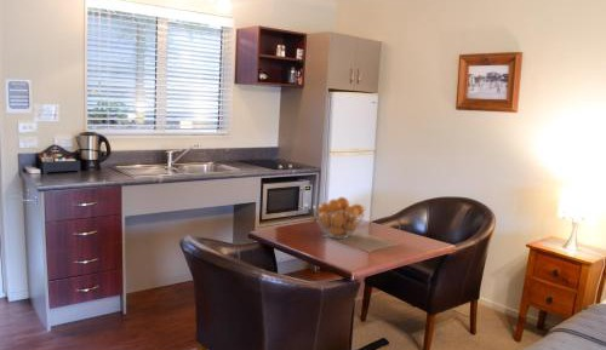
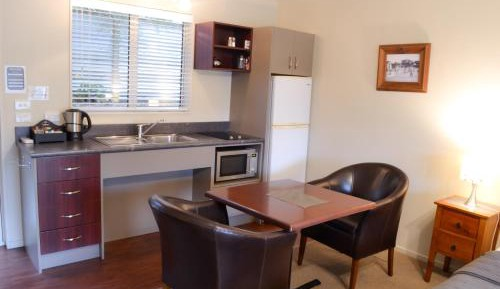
- fruit basket (338, 217)
